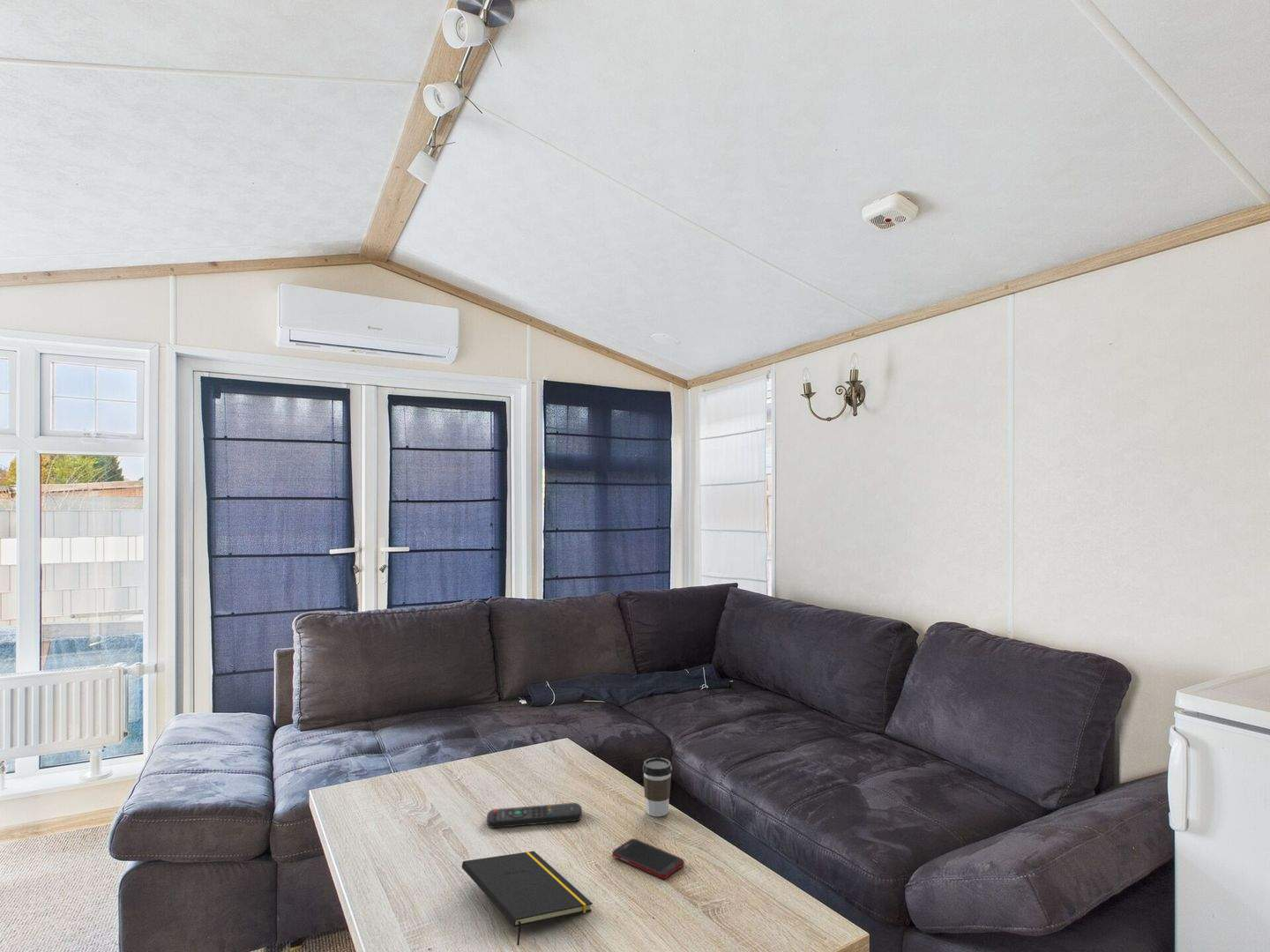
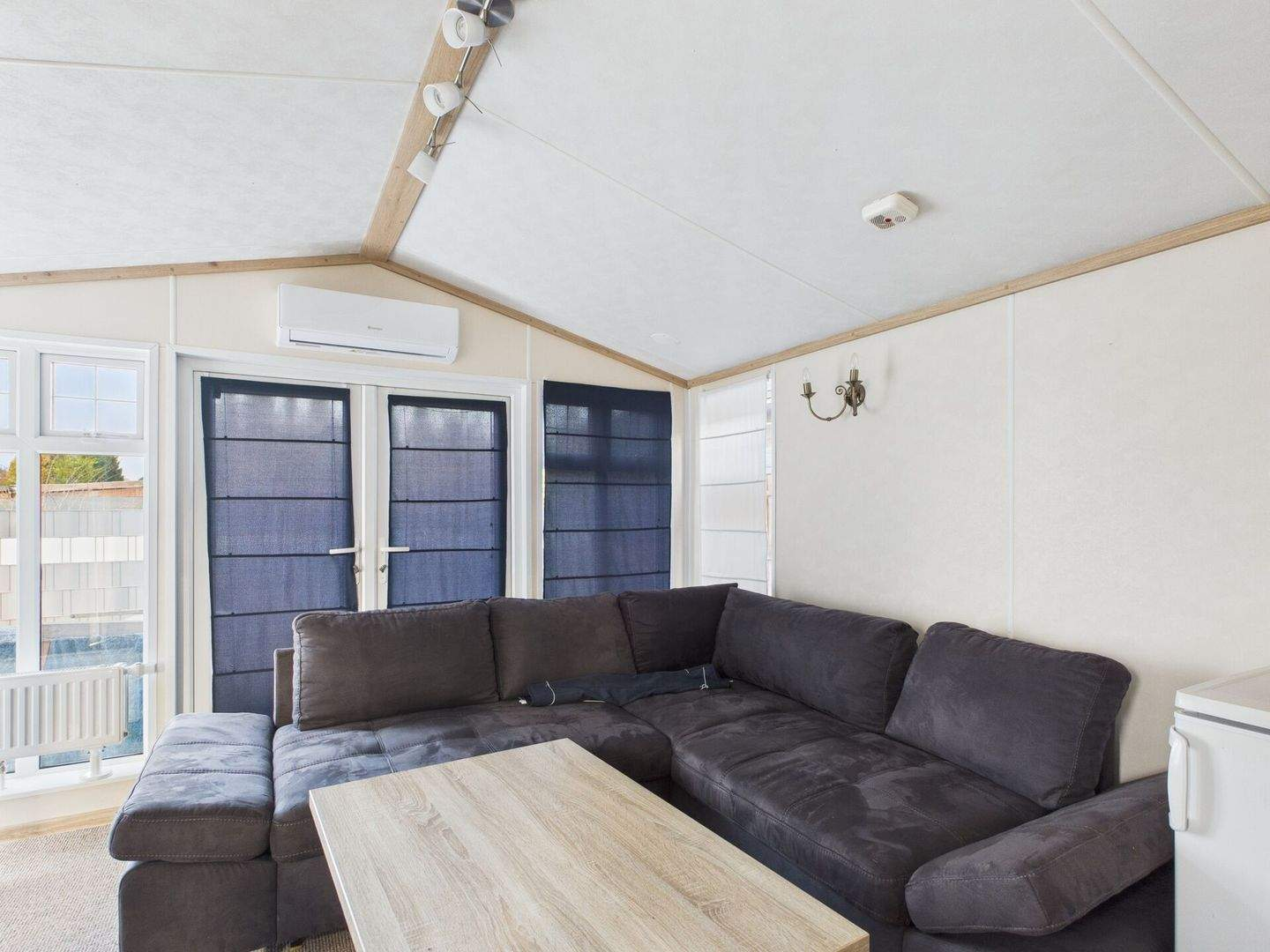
- notepad (525, 885)
- coffee cup (657, 787)
- remote control (534, 814)
- cell phone (647, 858)
